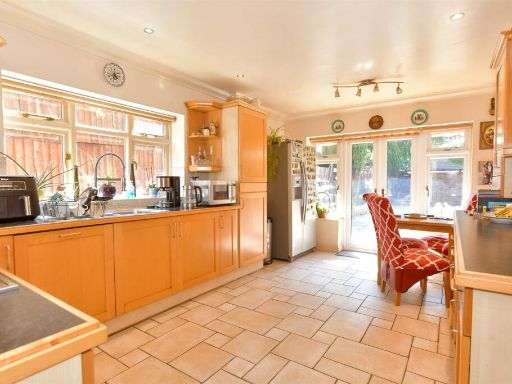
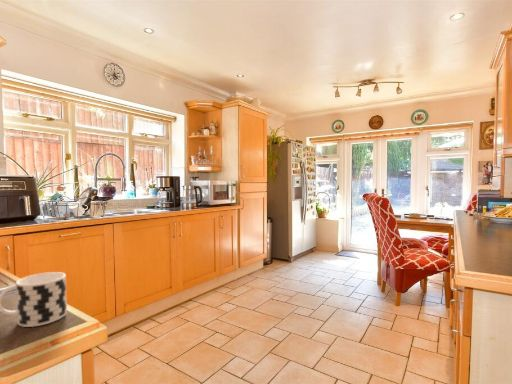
+ cup (33, 299)
